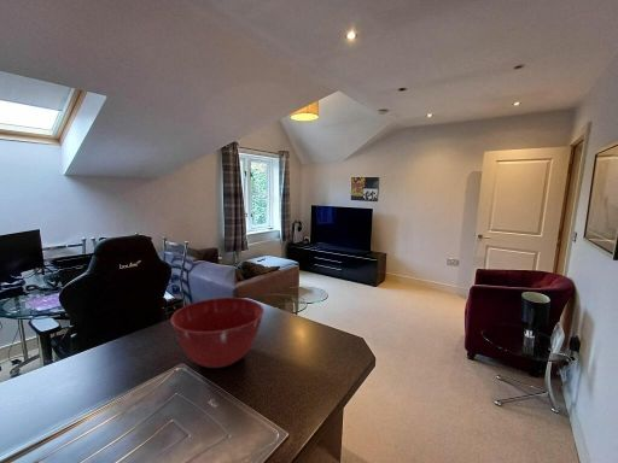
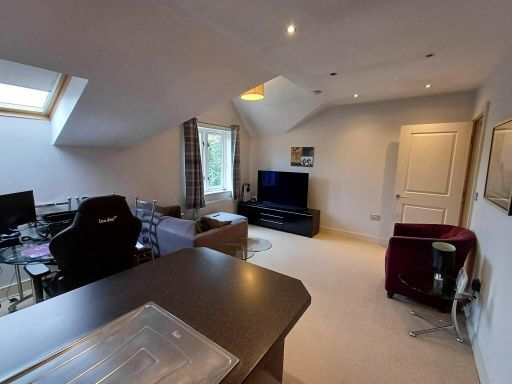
- mixing bowl (220, 334)
